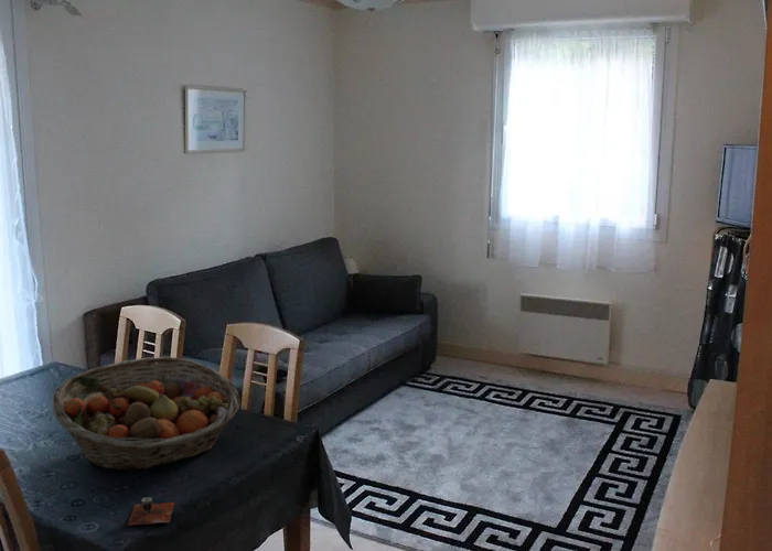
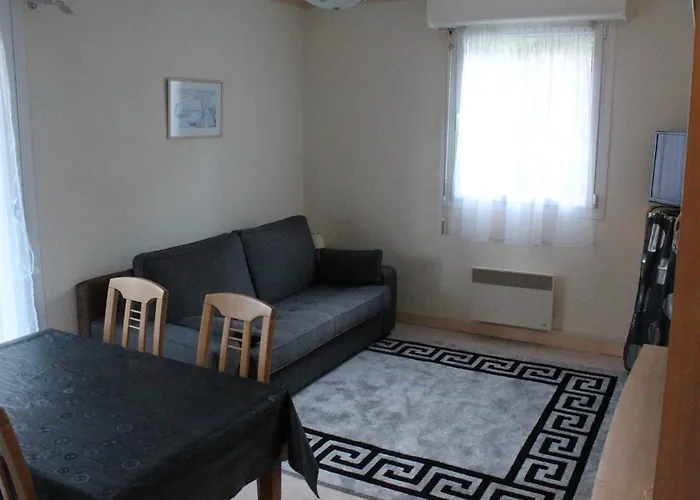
- fruit basket (149, 410)
- cup (151, 507)
